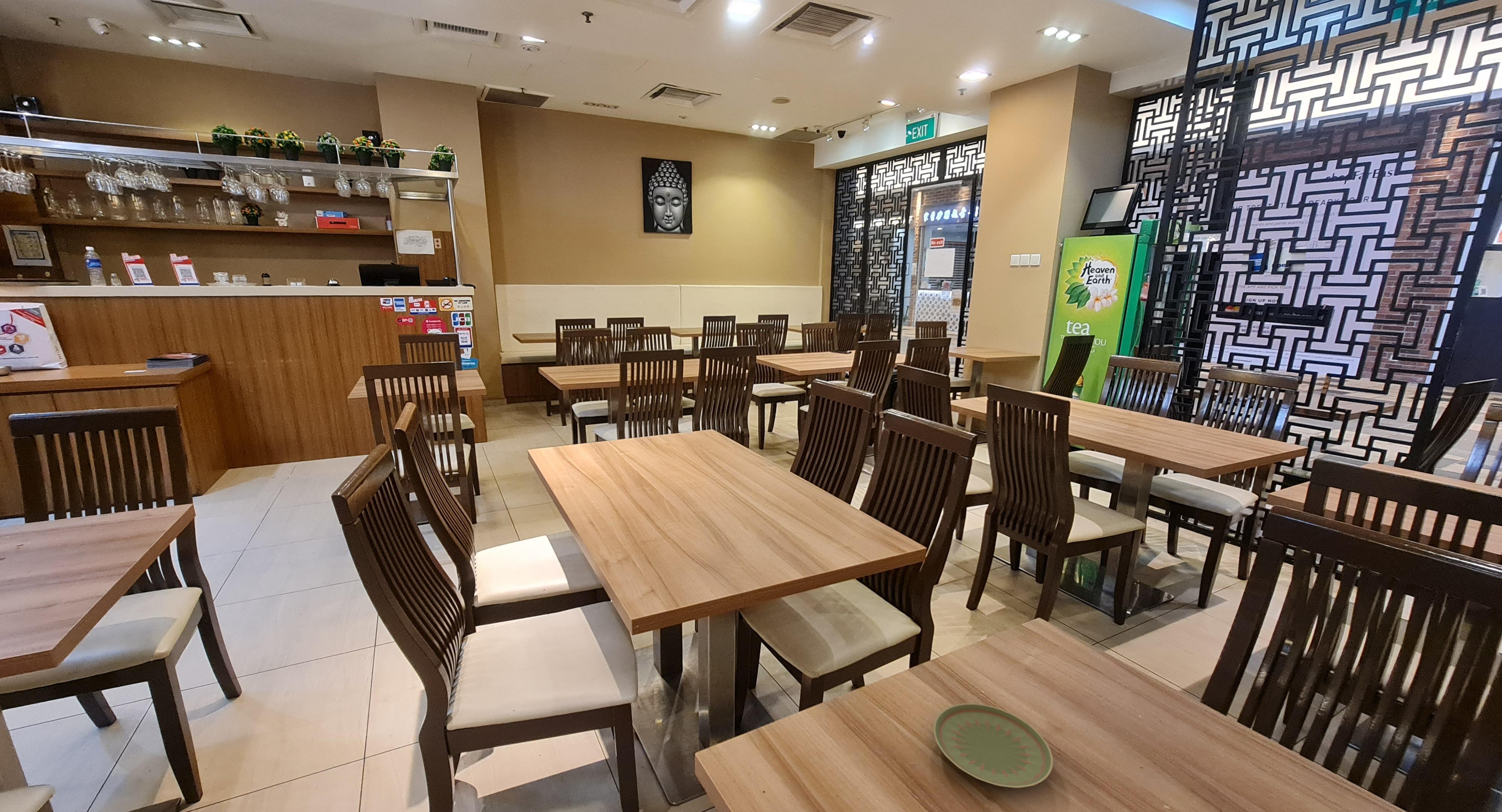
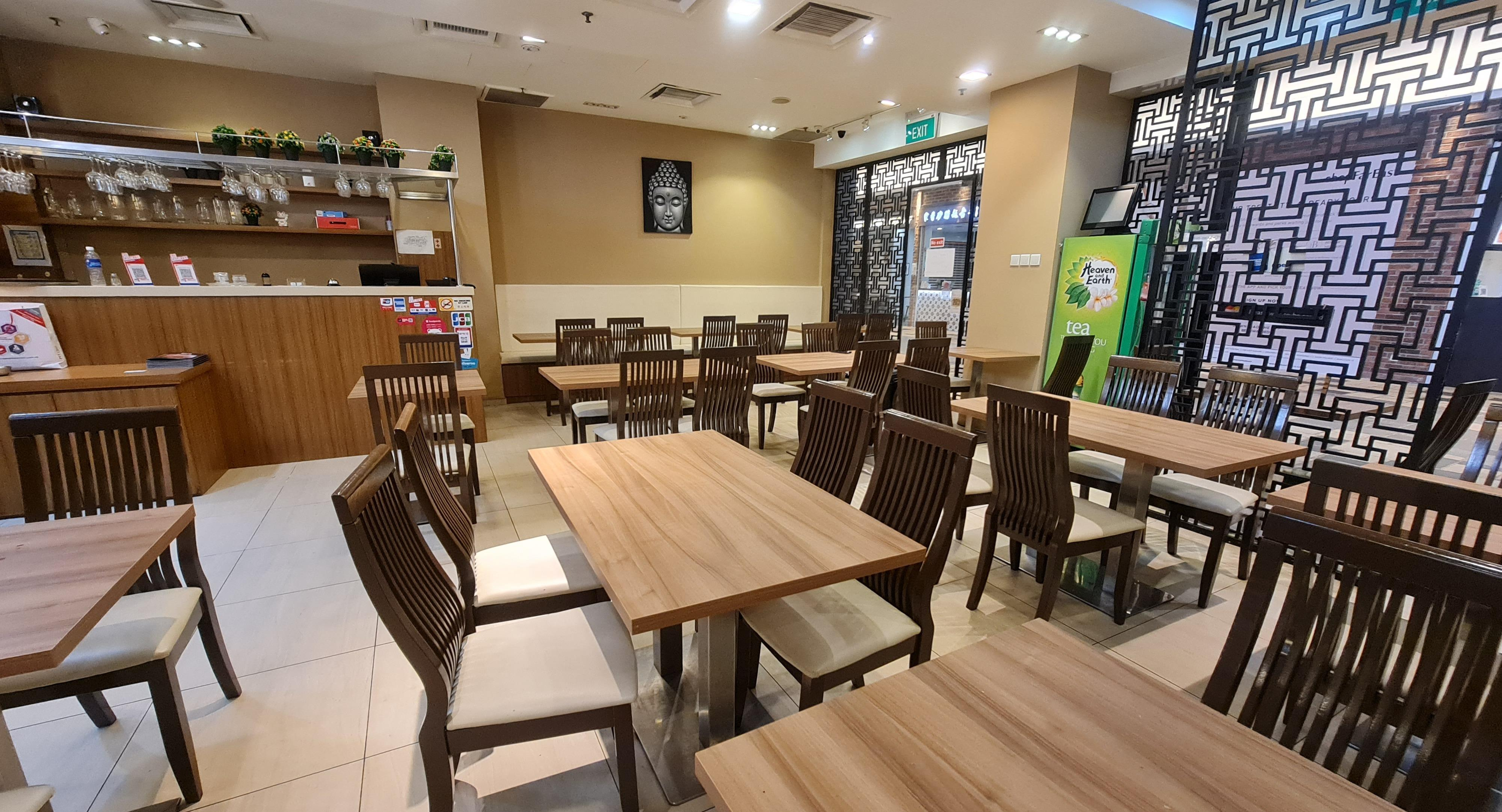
- plate (990, 747)
